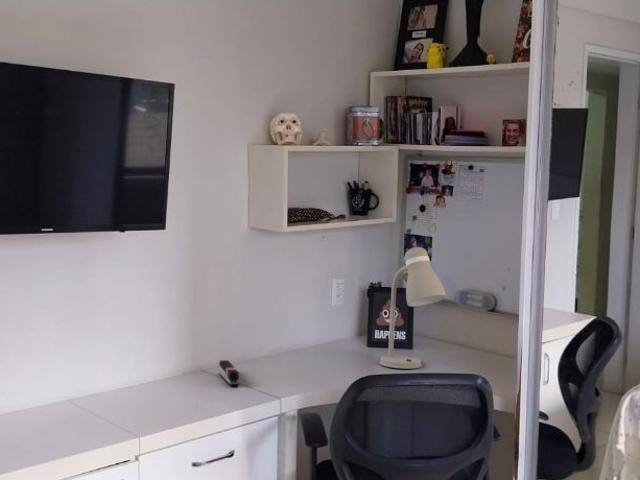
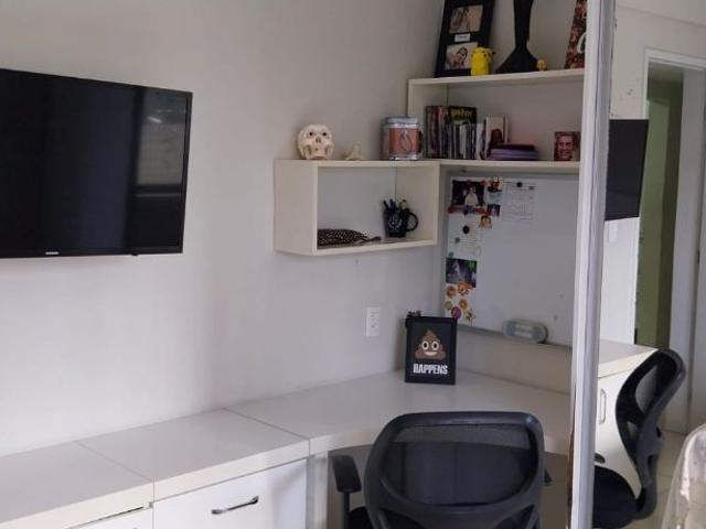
- desk lamp (413, 305)
- stapler (228, 372)
